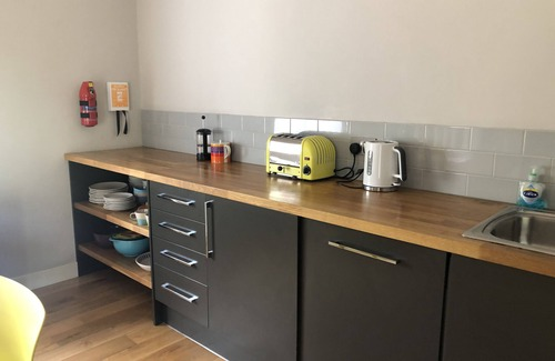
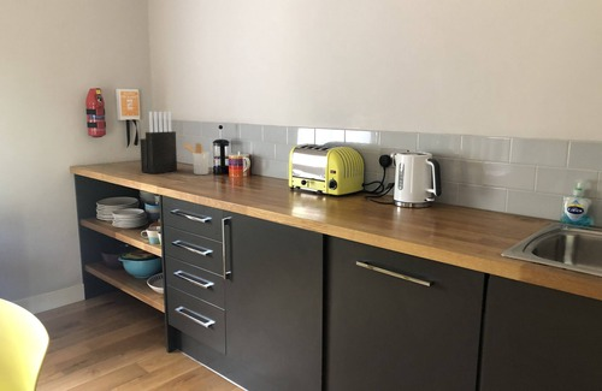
+ utensil holder (196, 158)
+ knife block (157, 141)
